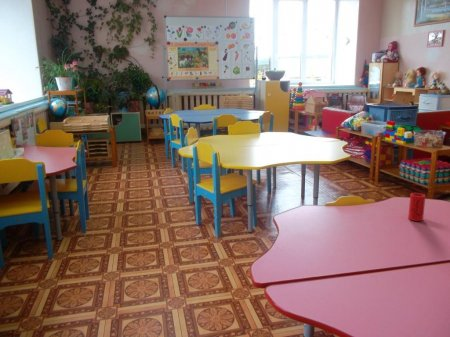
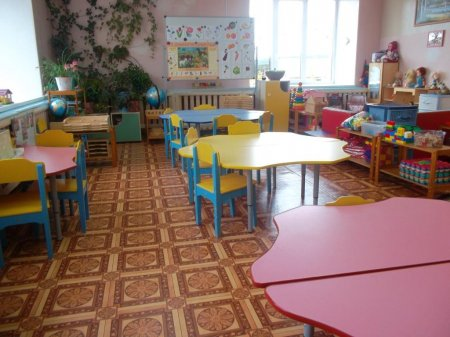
- cup (416, 206)
